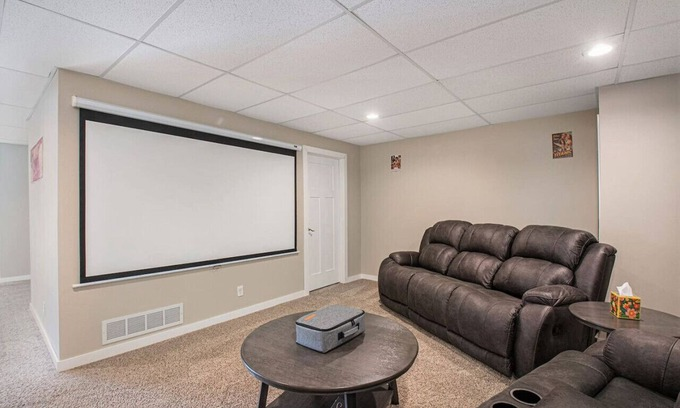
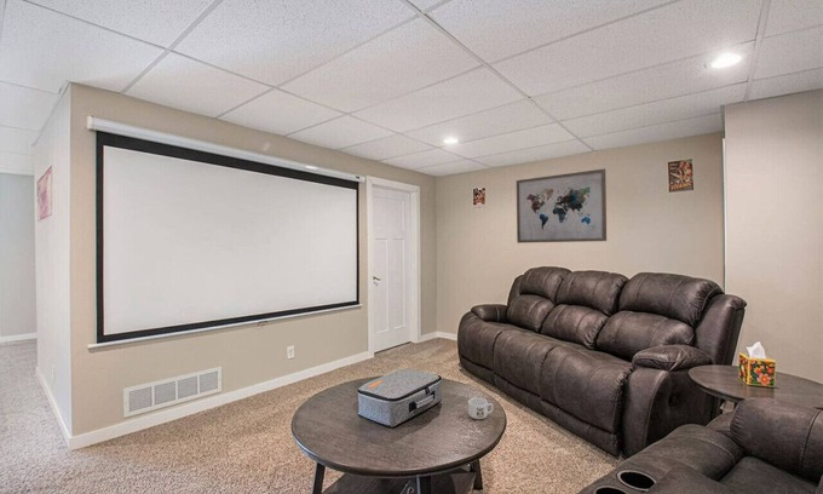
+ mug (480, 408)
+ wall art (558, 208)
